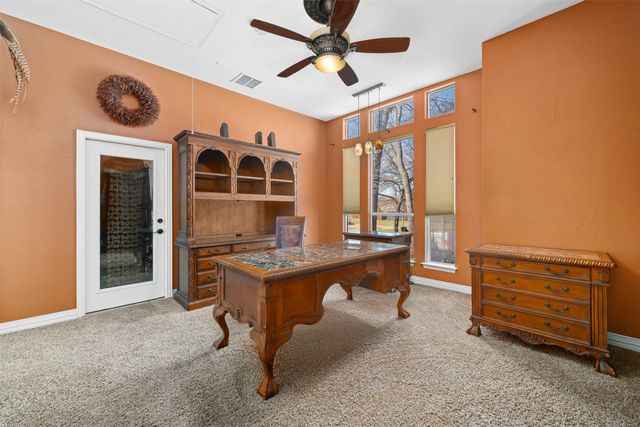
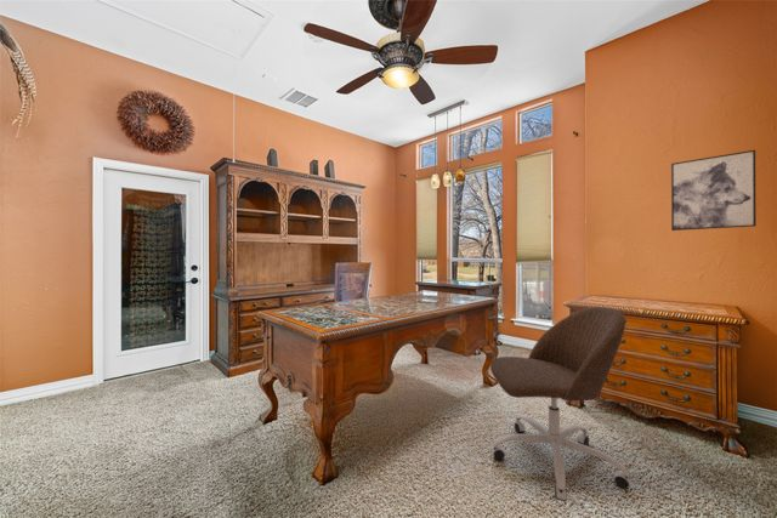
+ wall art (710, 193)
+ office chair (551, 383)
